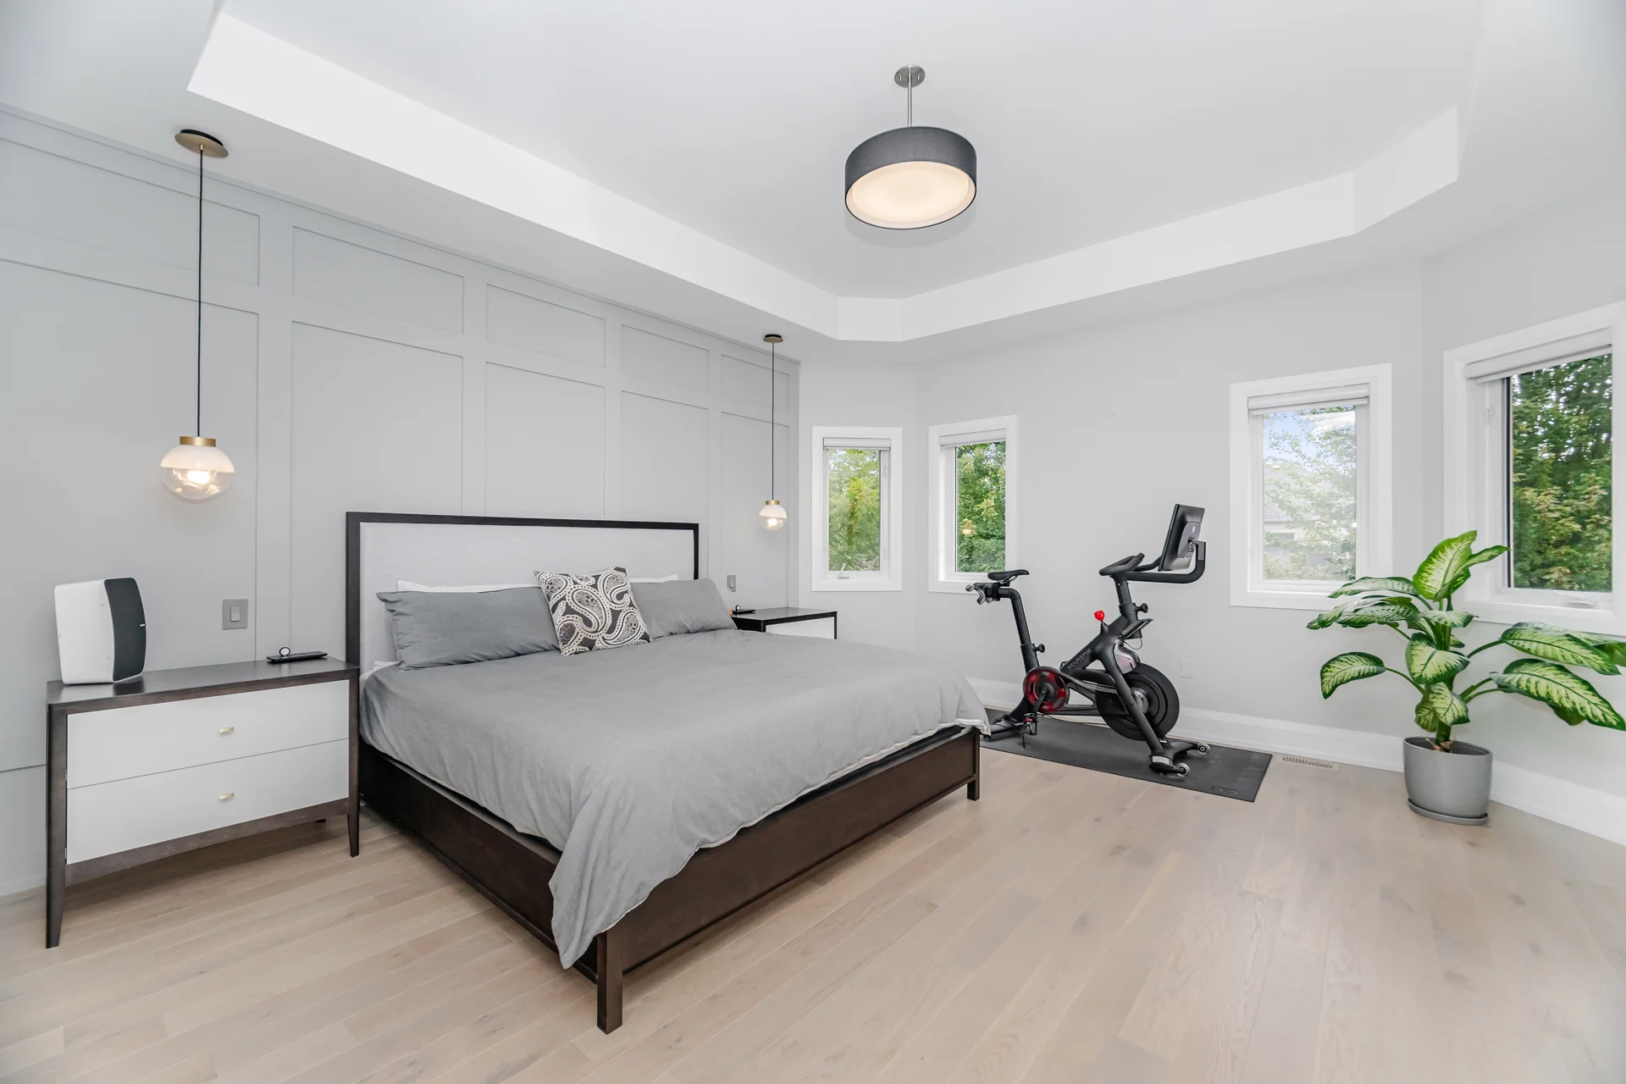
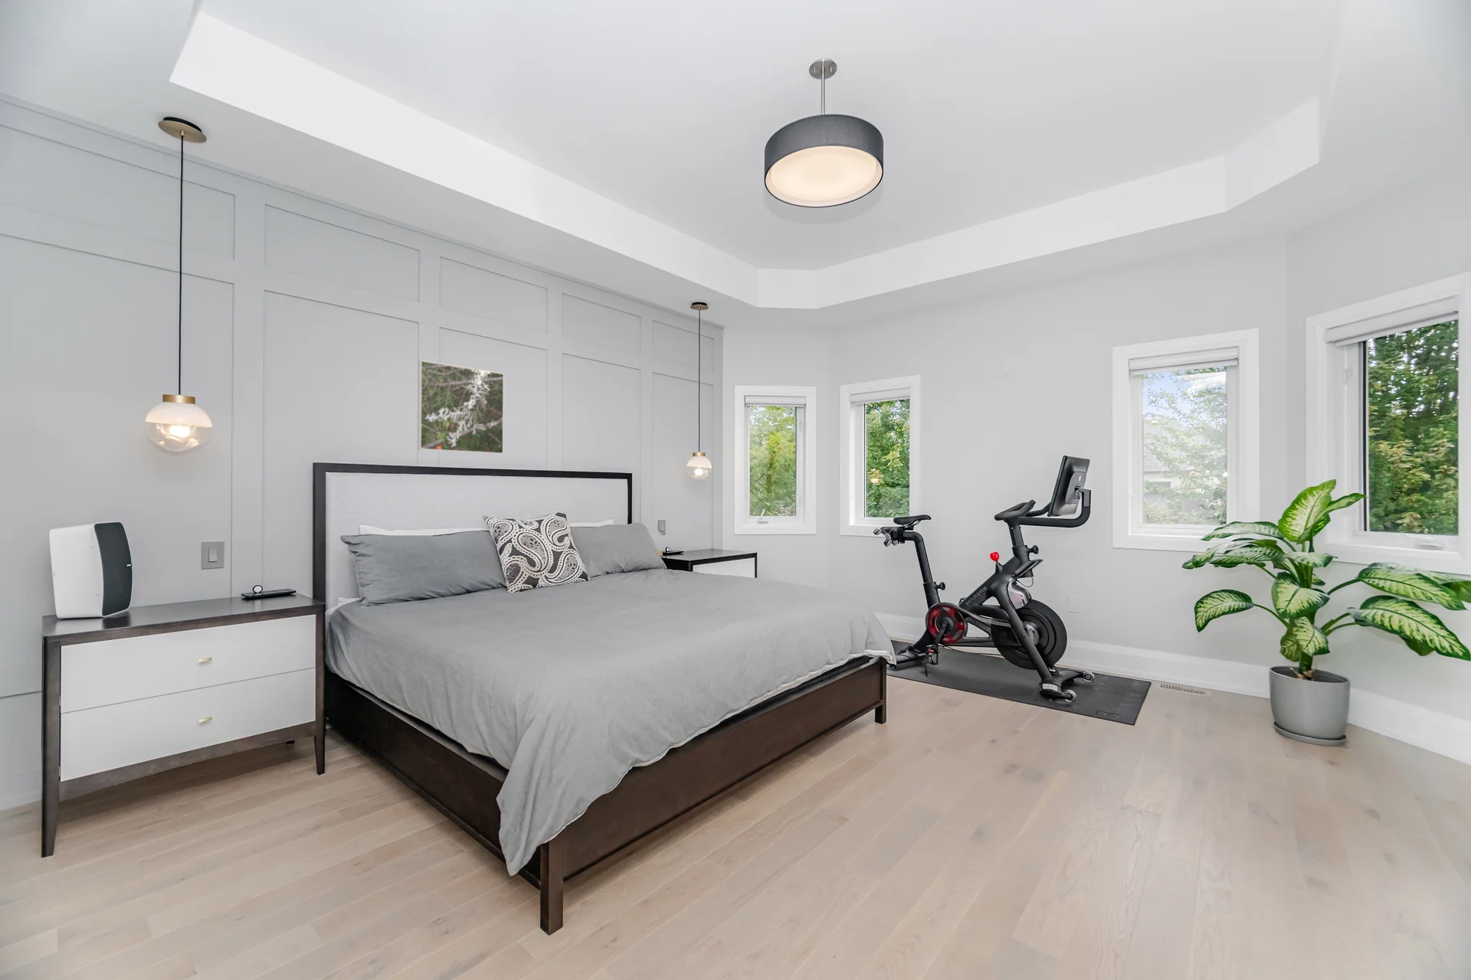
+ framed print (463, 409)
